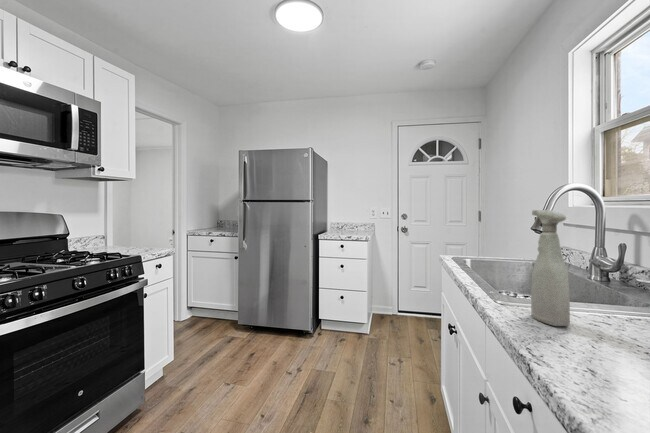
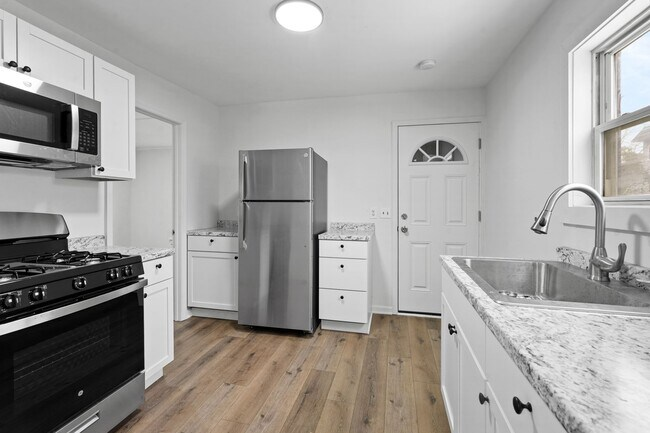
- spray bottle (549, 265)
